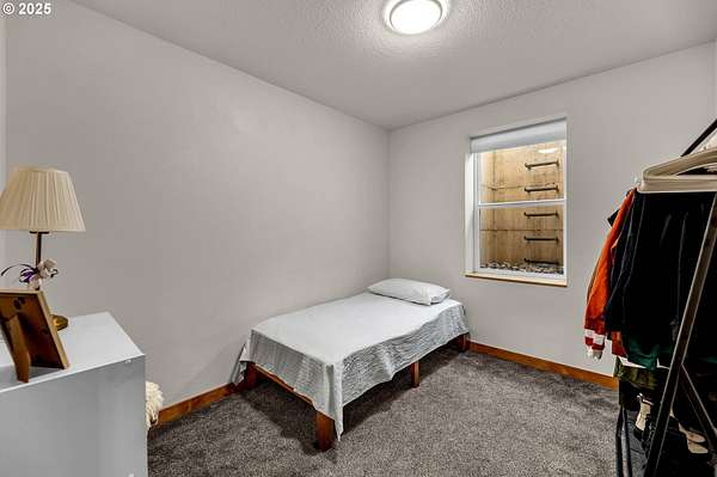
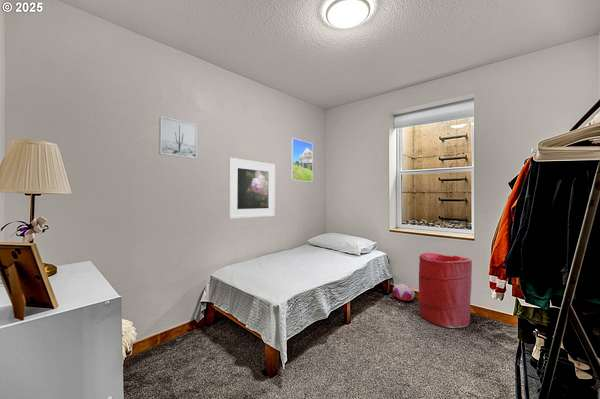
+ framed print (253, 189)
+ laundry hamper (444, 285)
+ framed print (302, 161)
+ wall art (178, 138)
+ plush toy (403, 292)
